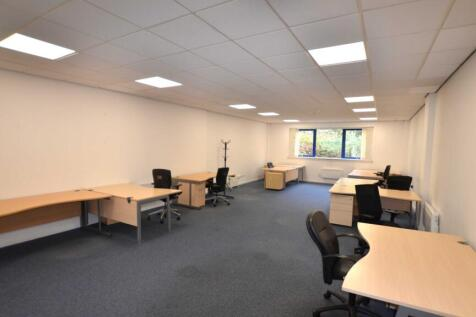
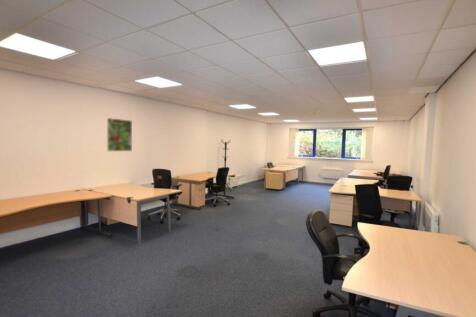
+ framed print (120, 135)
